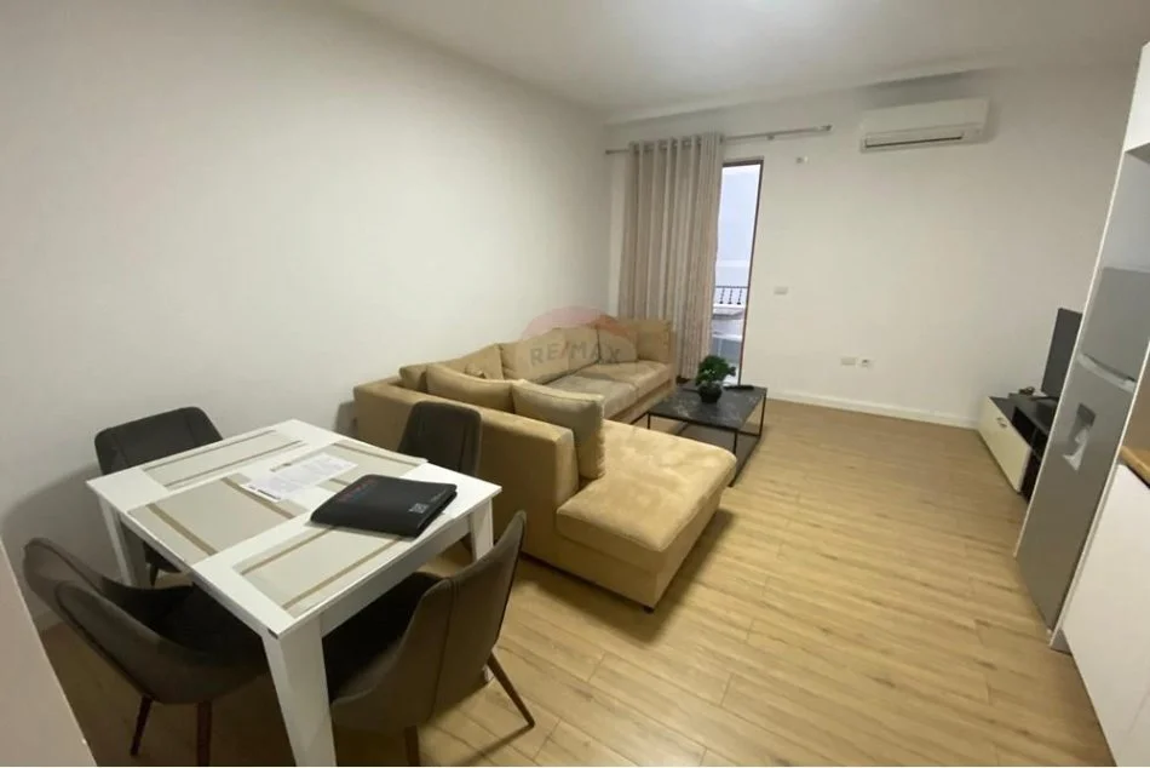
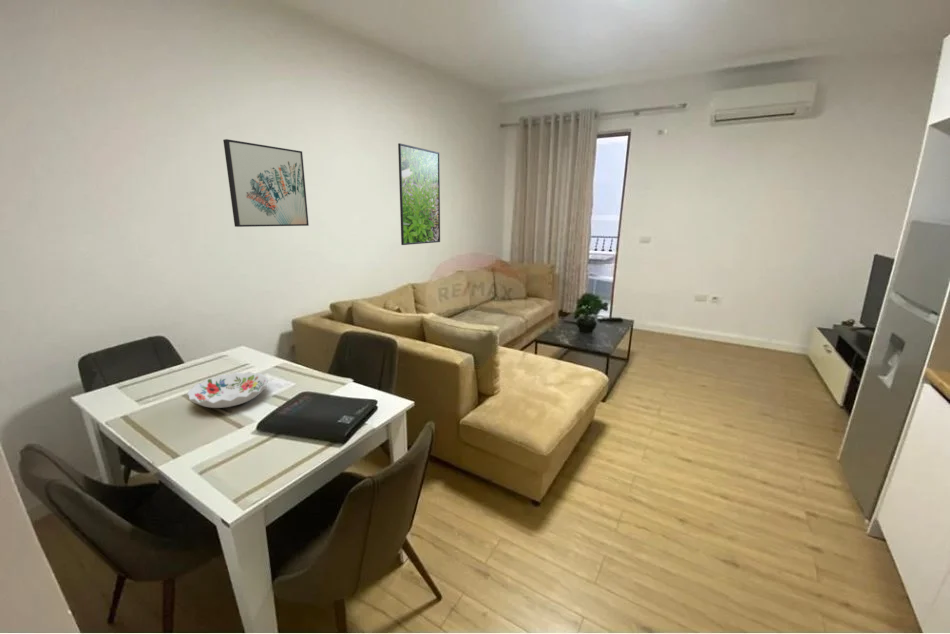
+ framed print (421, 197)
+ wall art (270, 187)
+ decorative bowl (230, 392)
